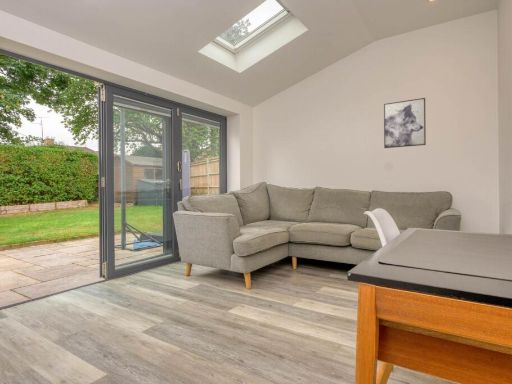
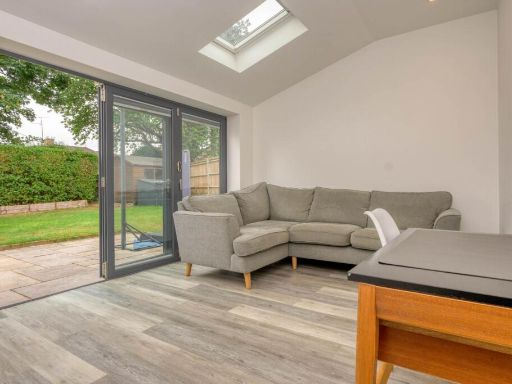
- wall art (404, 123)
